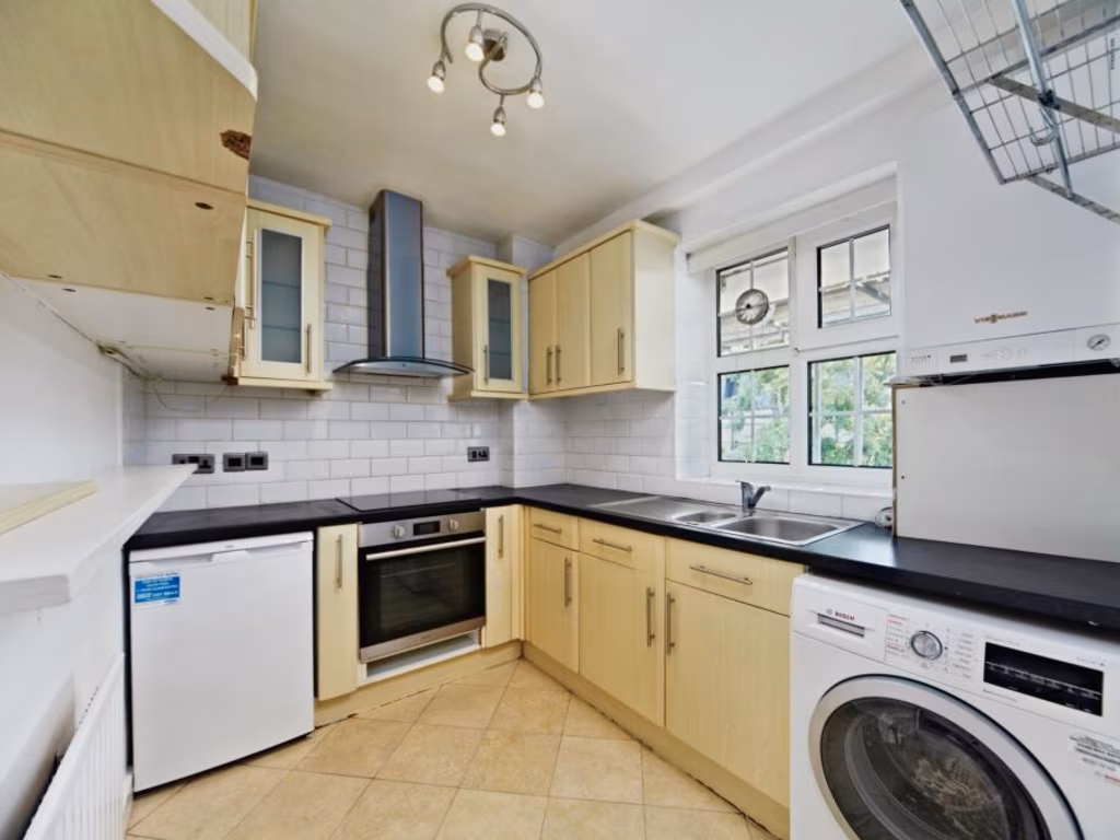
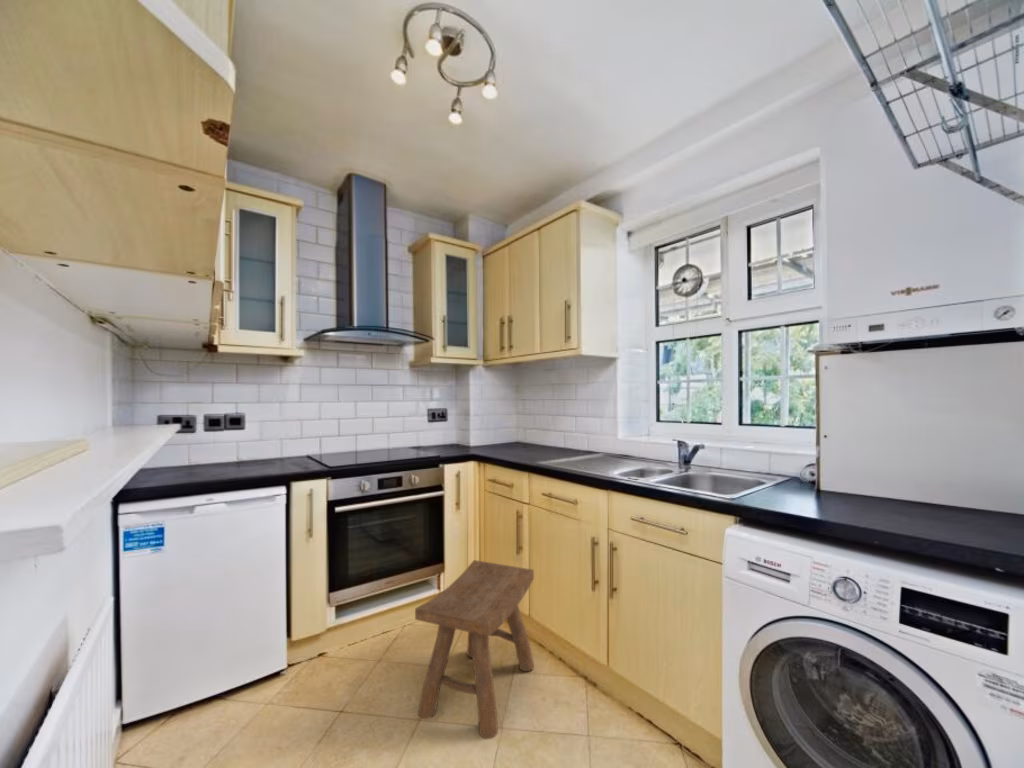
+ stool (480, 637)
